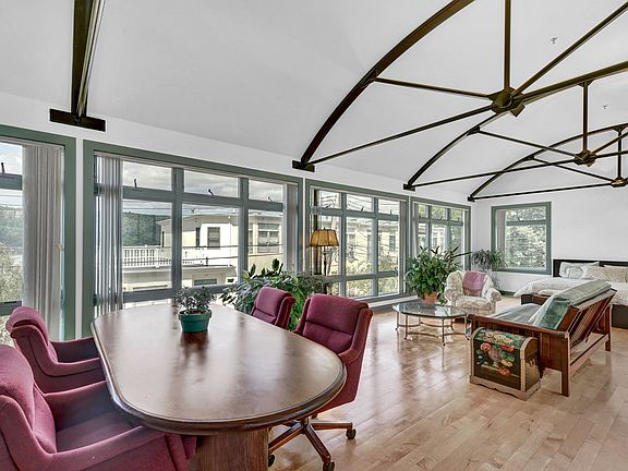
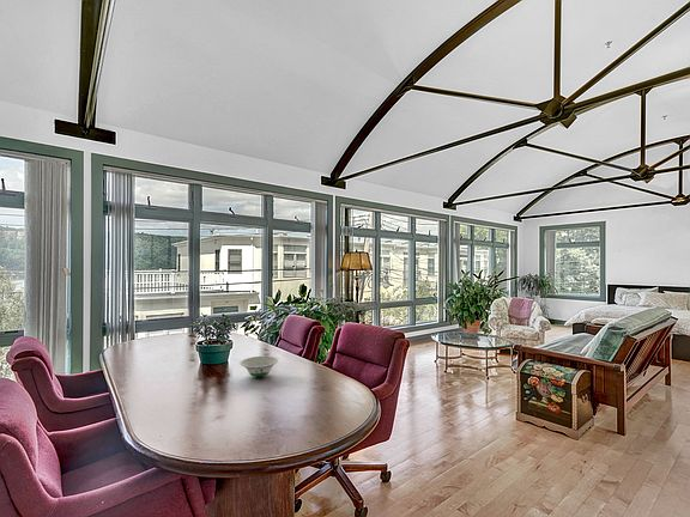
+ bowl (259, 367)
